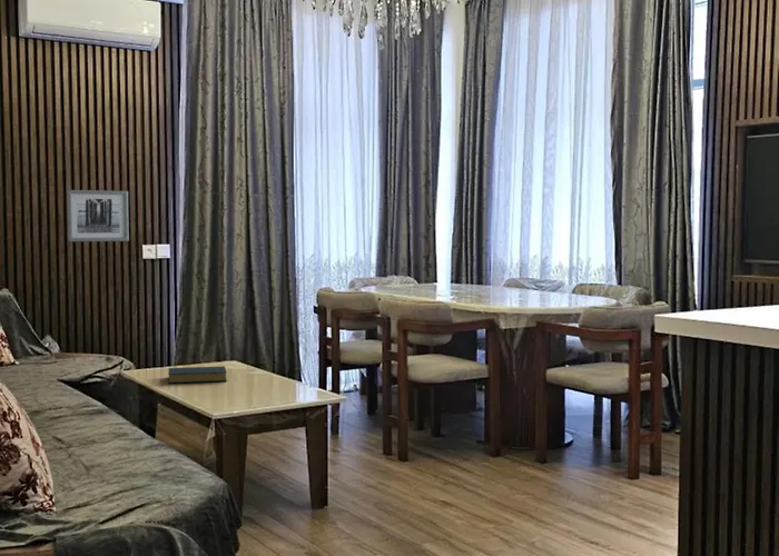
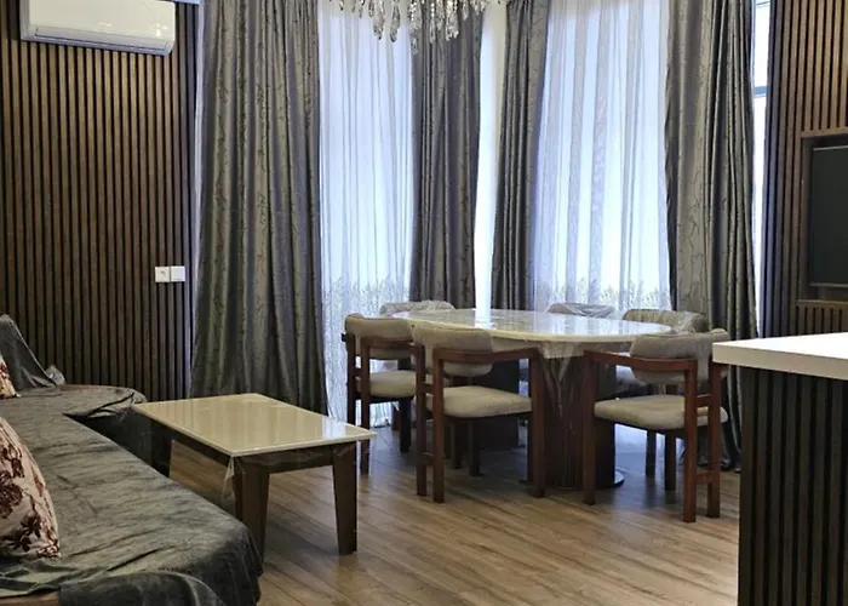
- wall art (98, 216)
- hardback book (197, 374)
